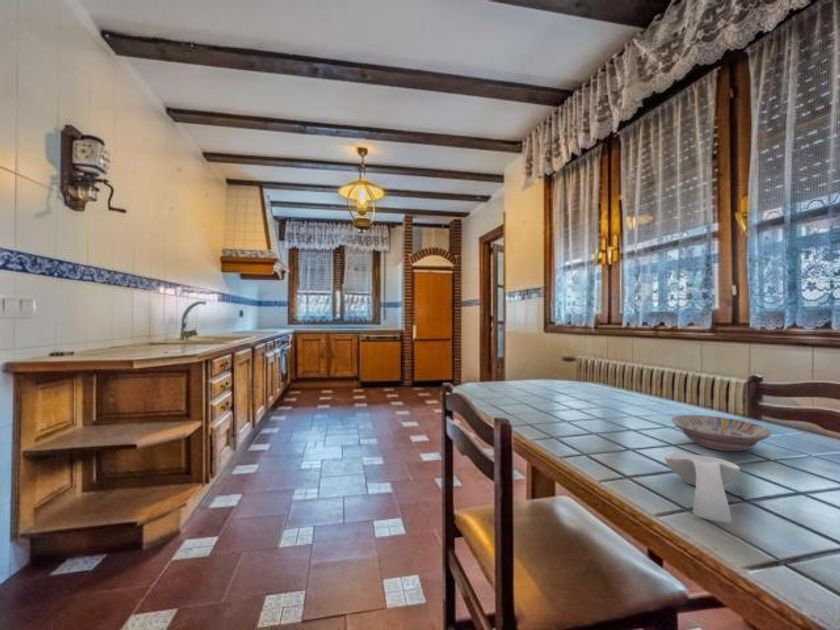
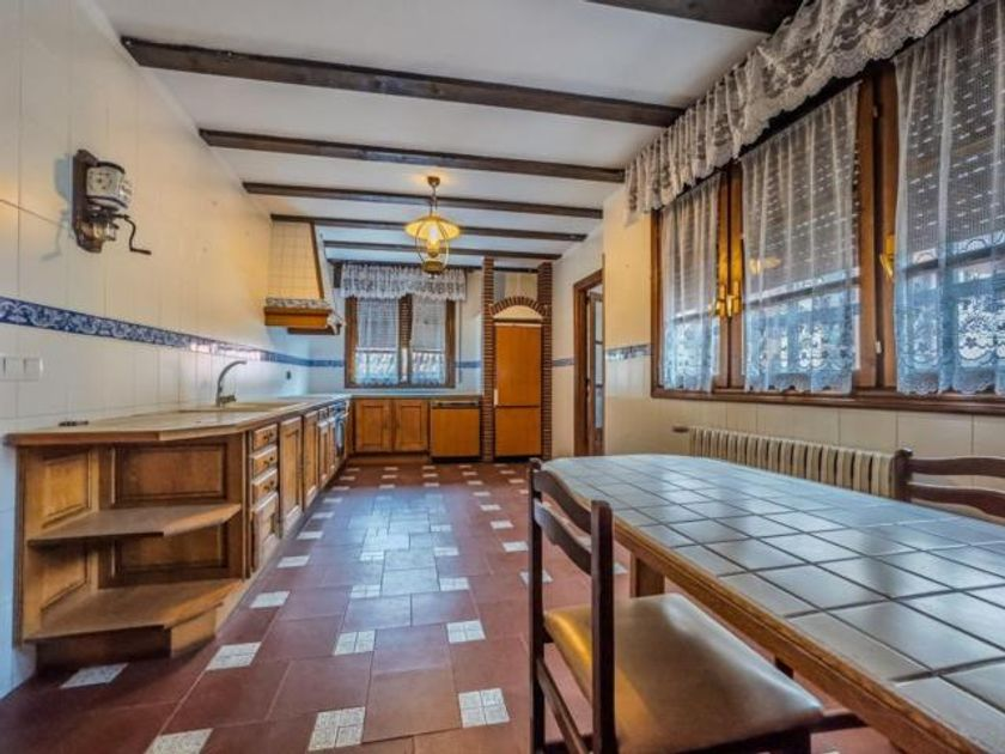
- bowl (718, 434)
- spoon rest (704, 473)
